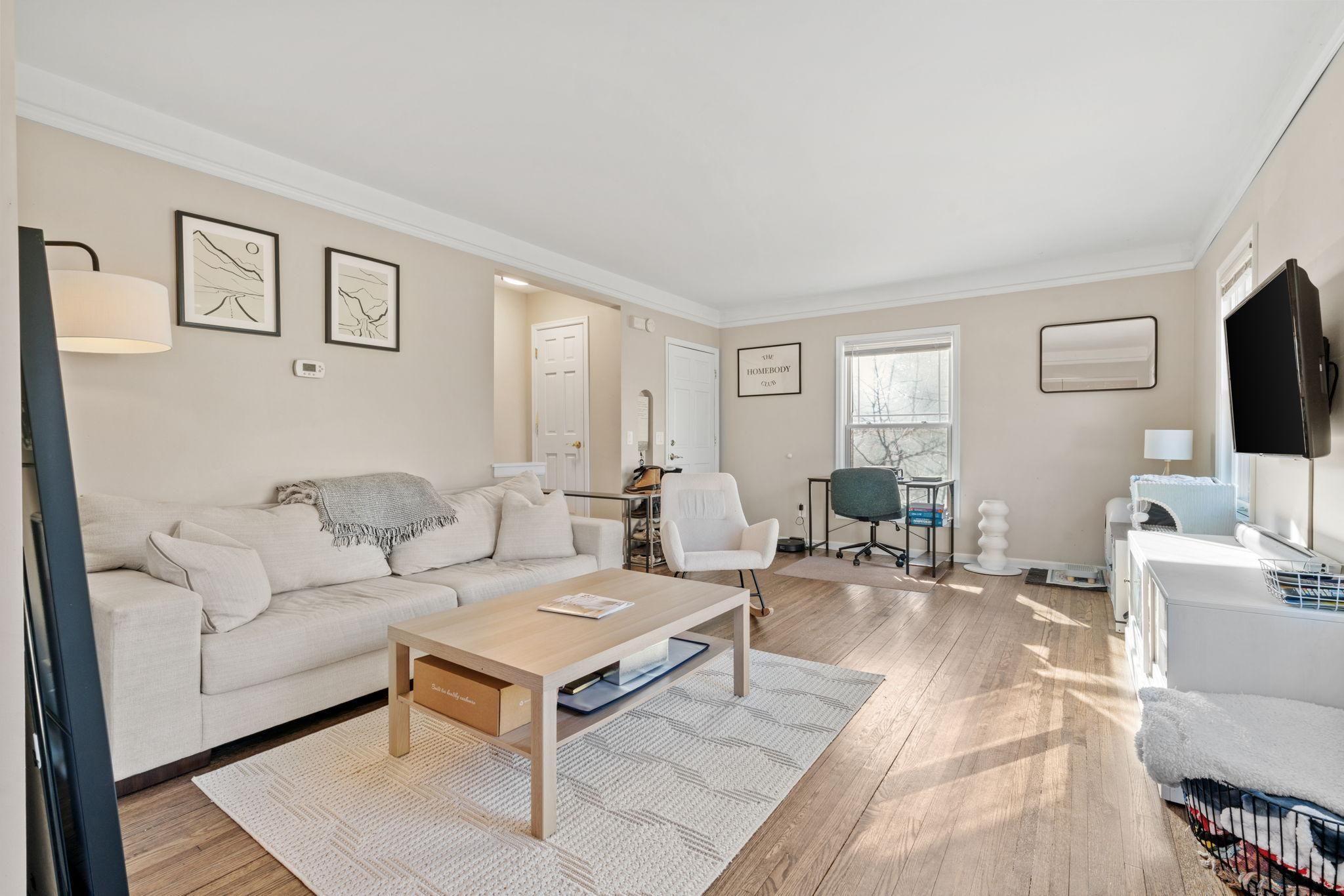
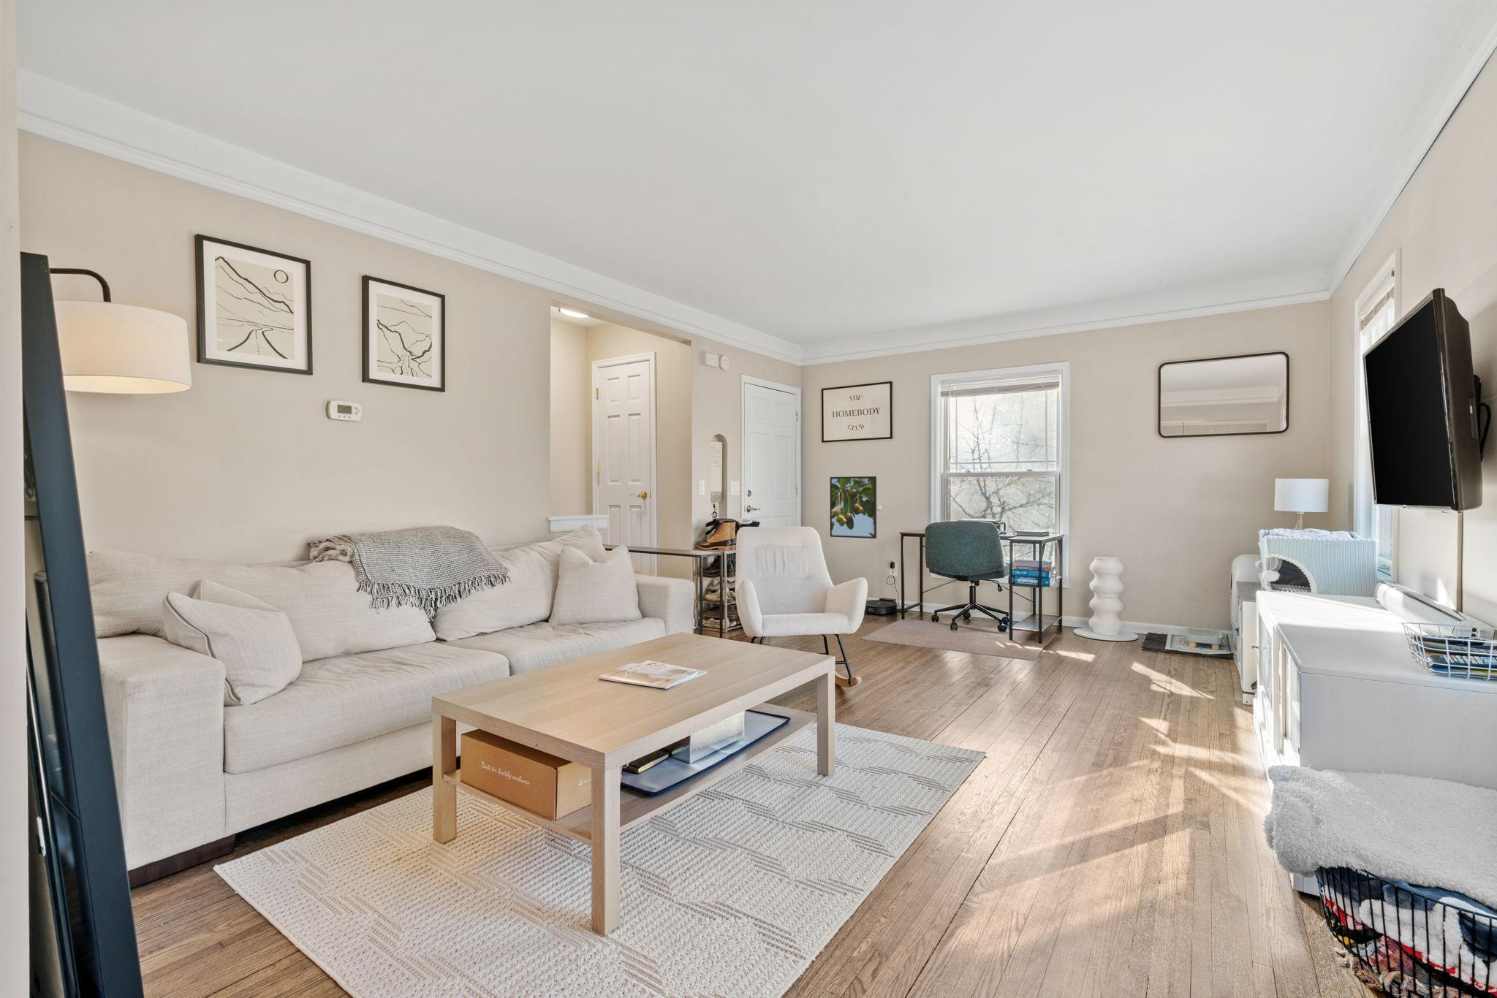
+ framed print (852, 507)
